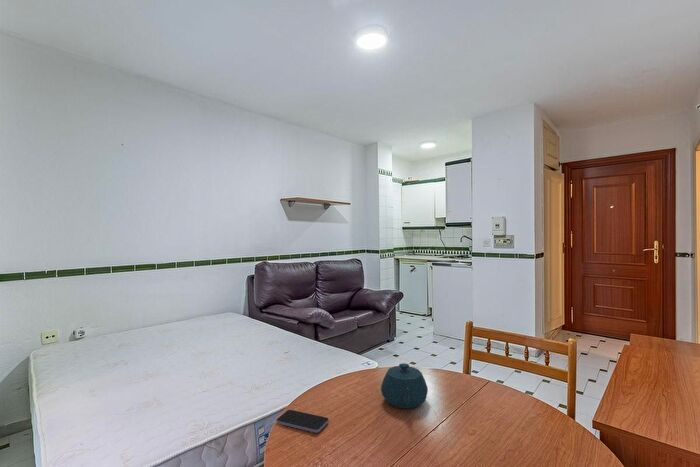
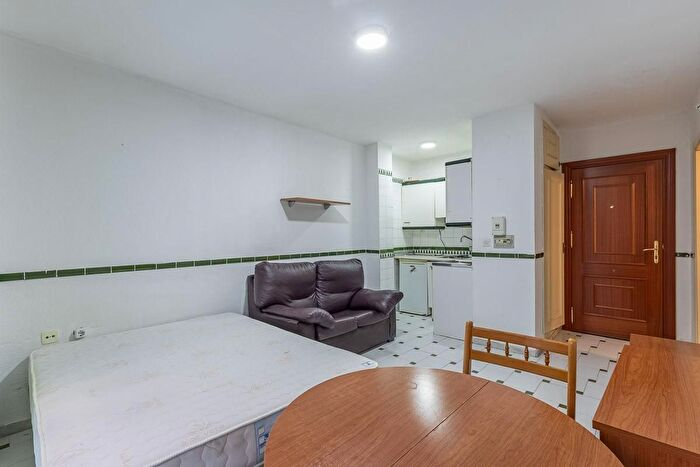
- teapot (404, 383)
- smartphone (302, 420)
